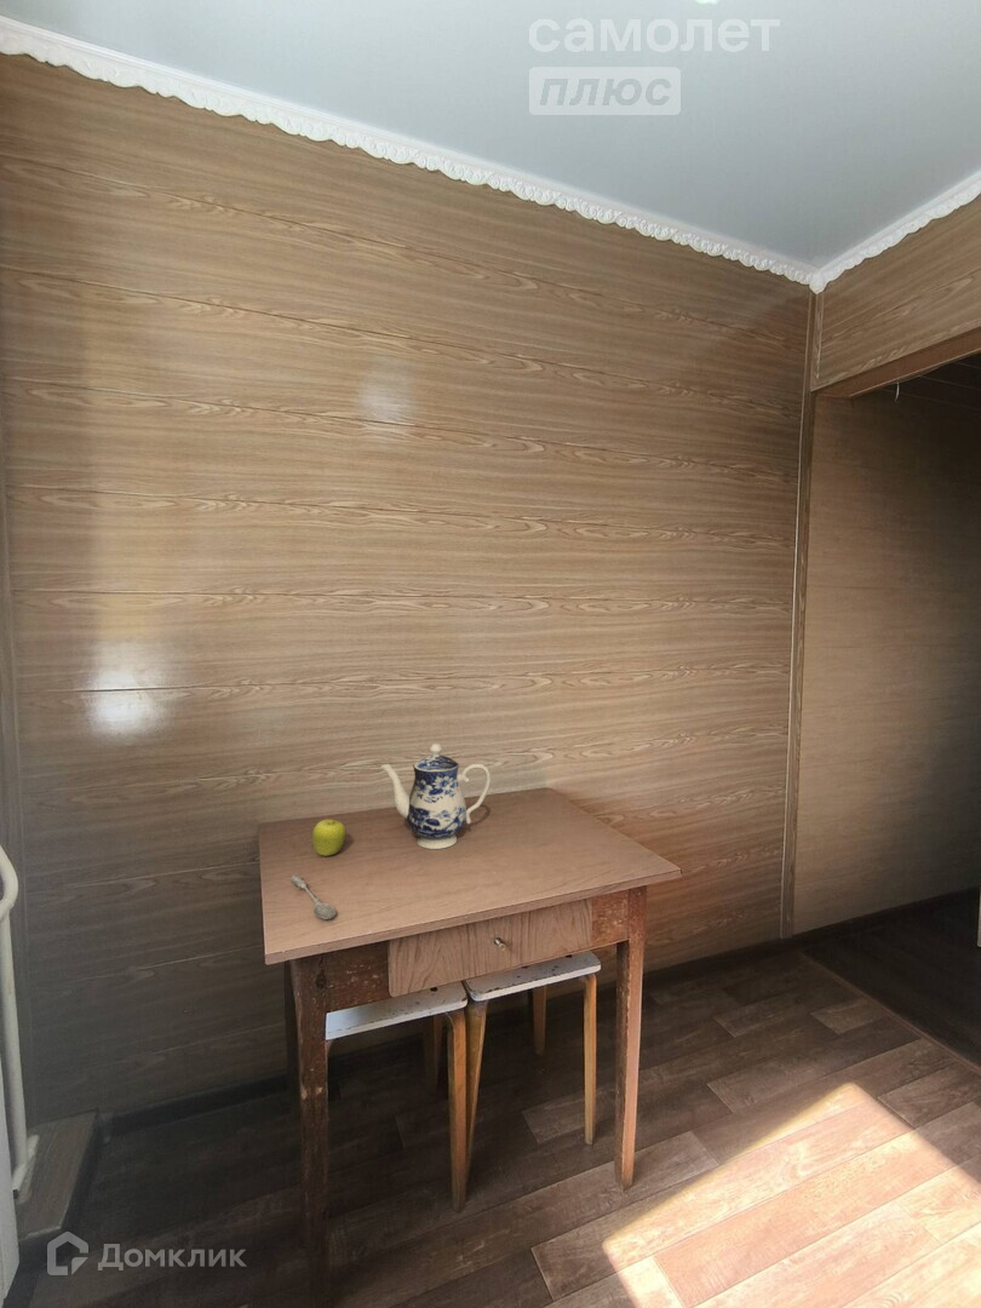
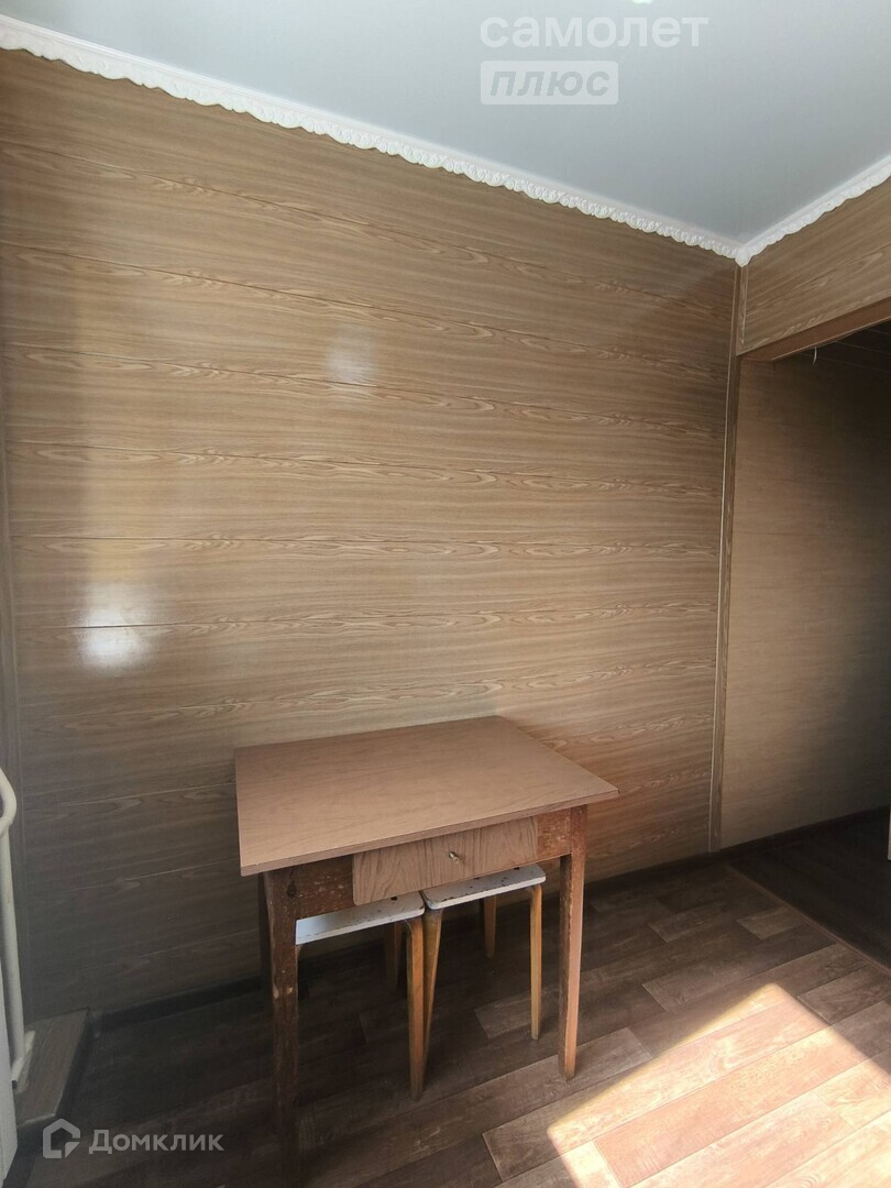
- fruit (329, 837)
- teapot (436, 792)
- soupspoon (311, 896)
